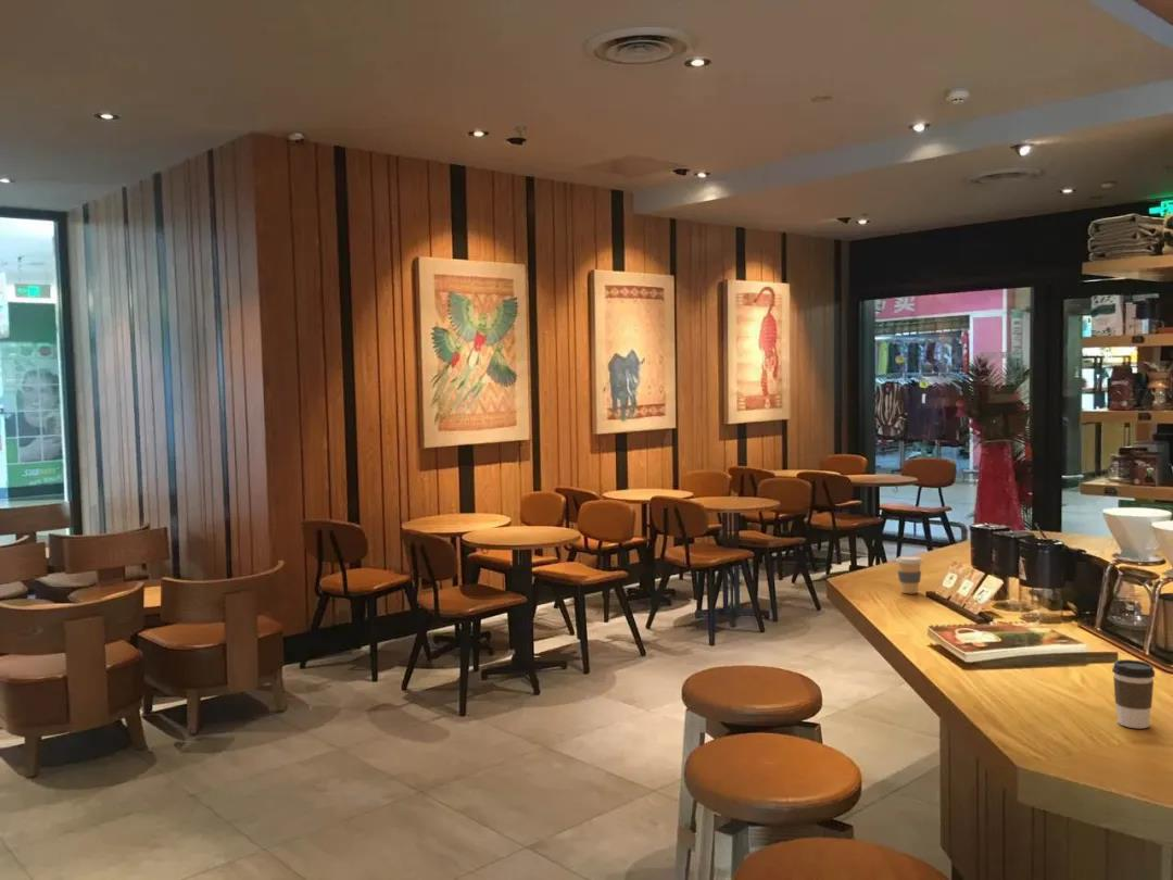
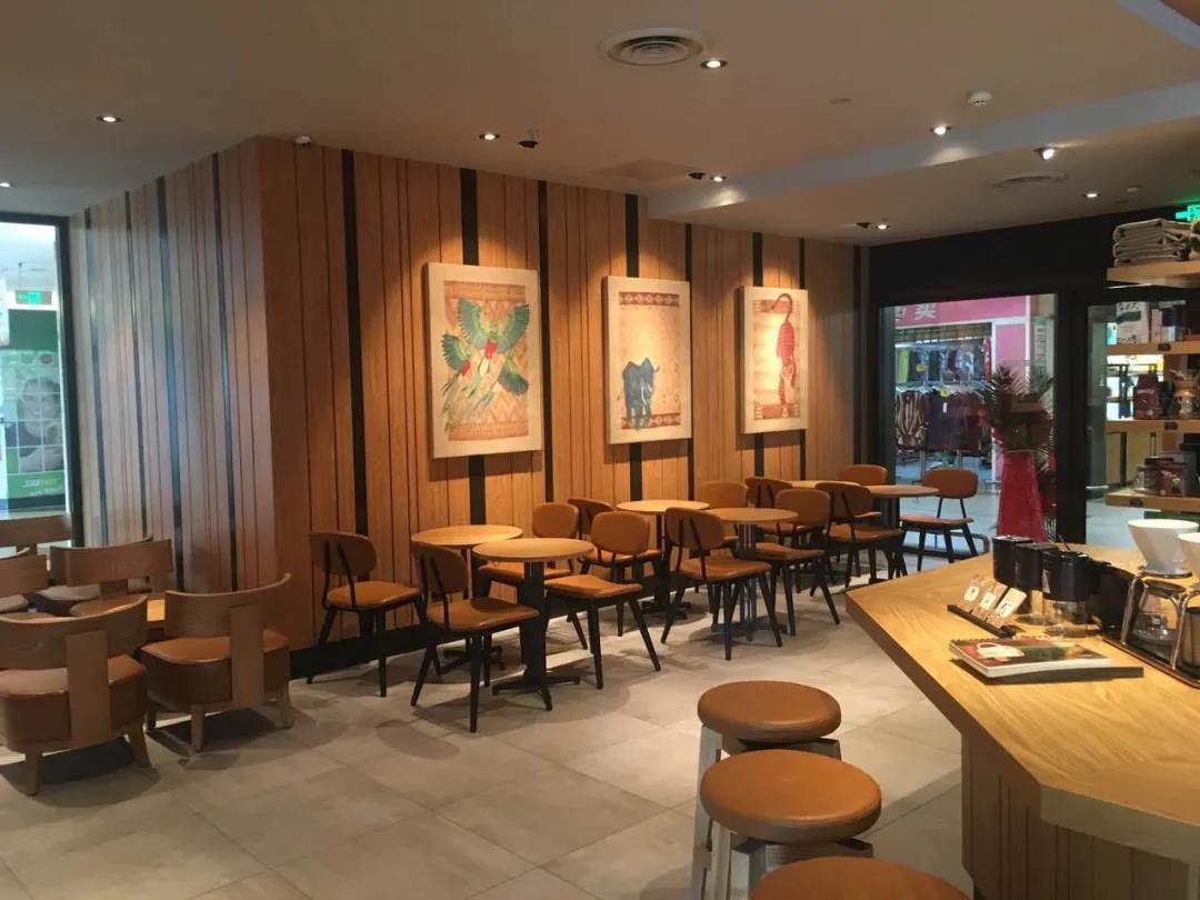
- coffee cup (1133, 693)
- coffee cup (909, 575)
